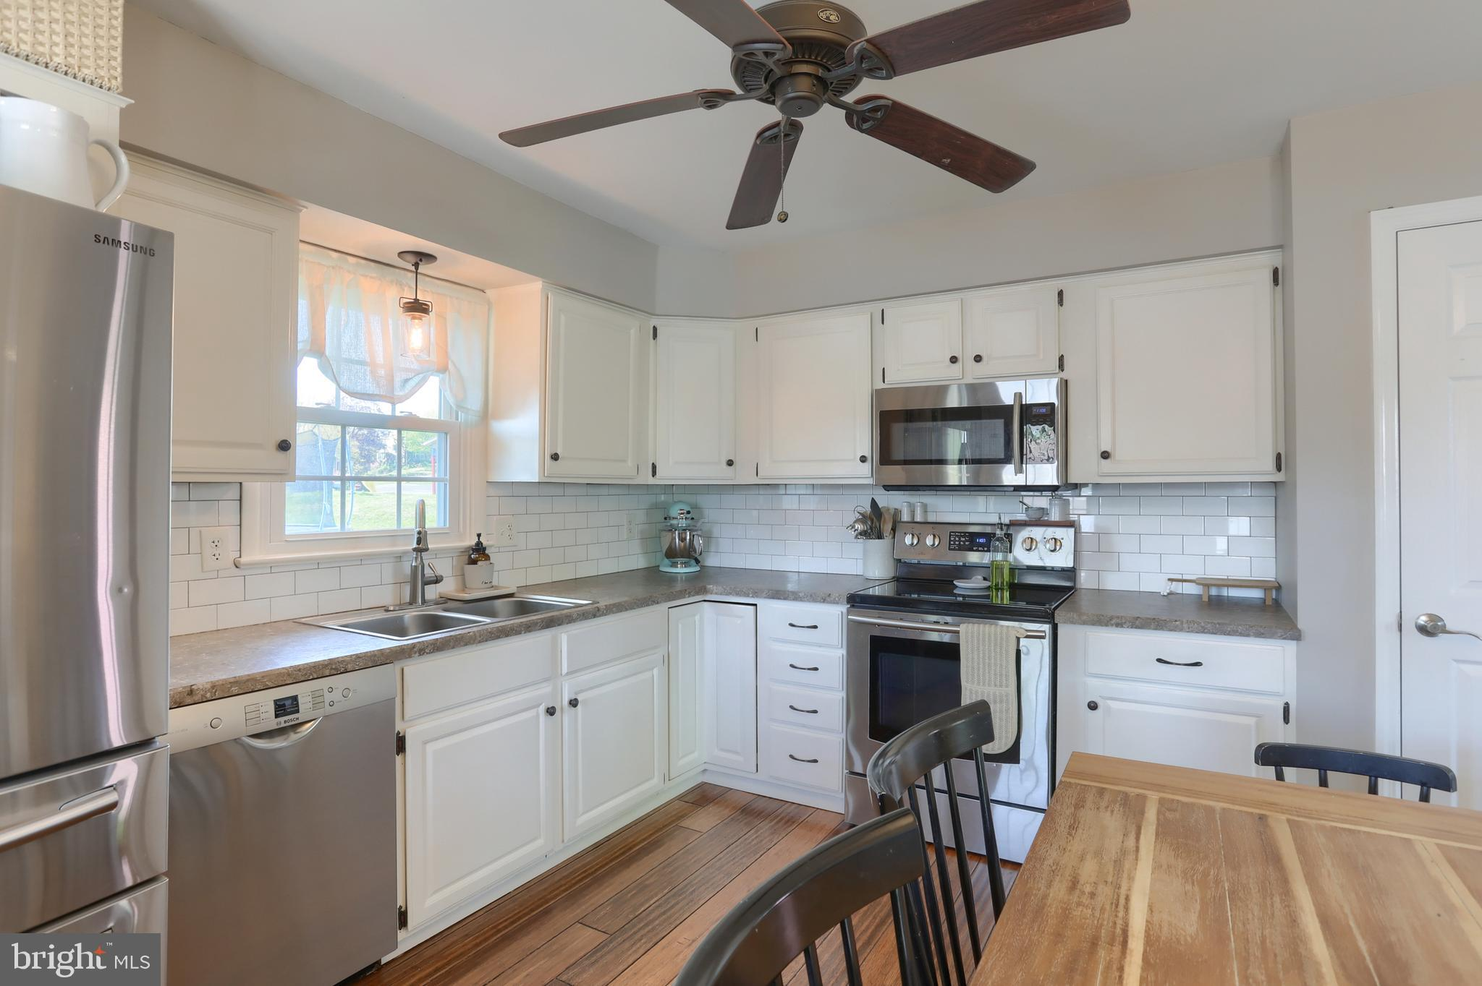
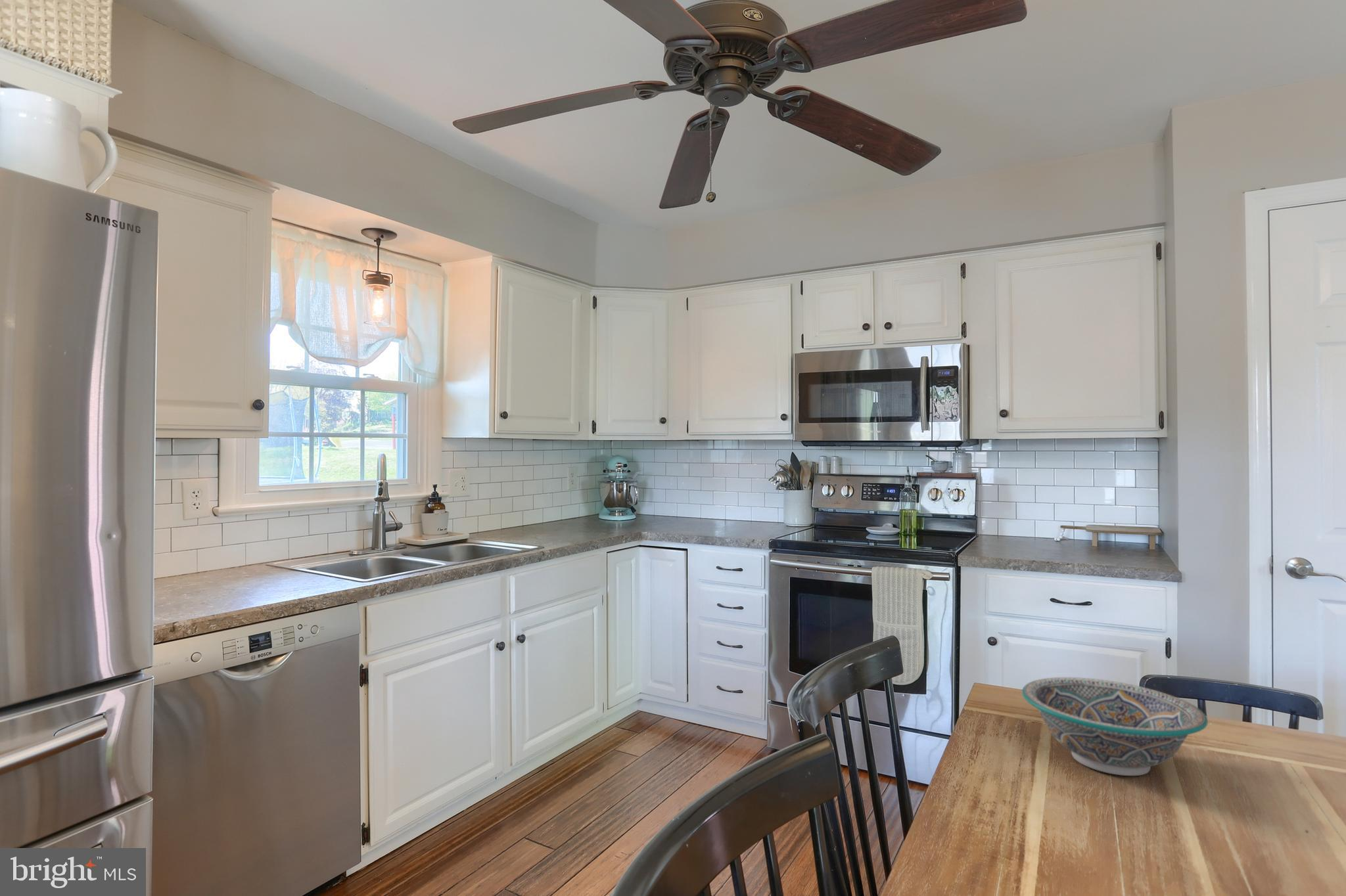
+ bowl (1109, 730)
